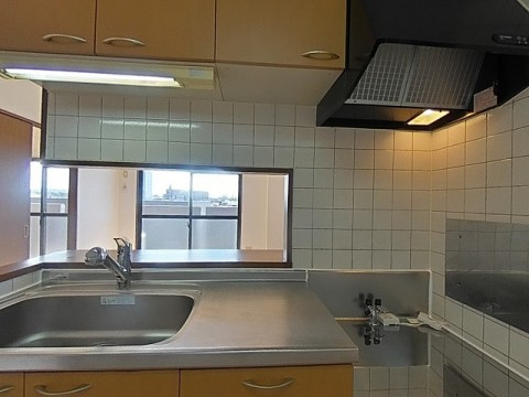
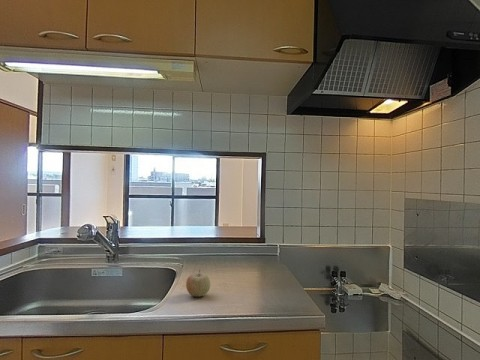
+ fruit (197, 282)
